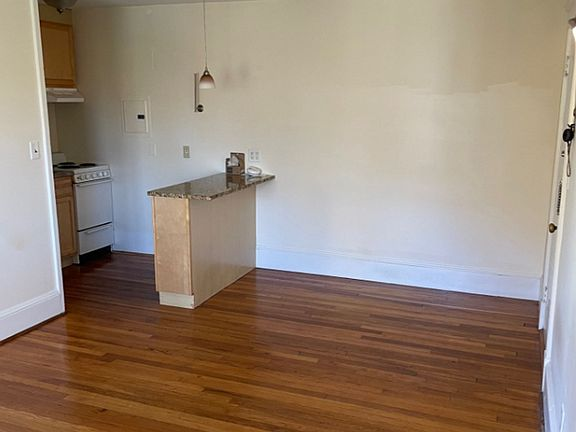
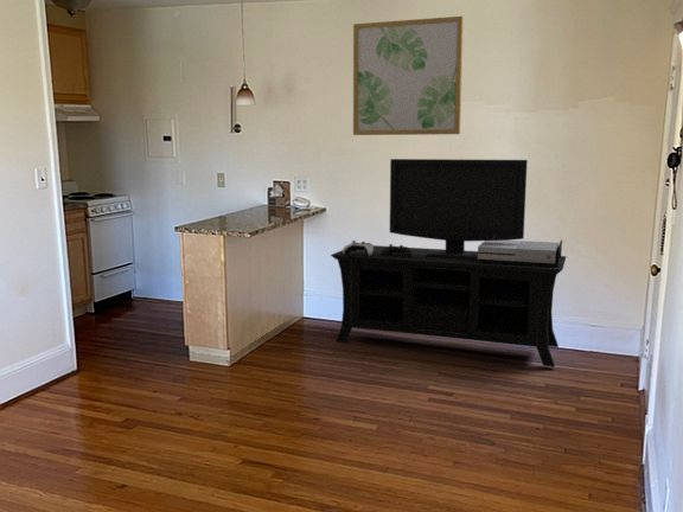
+ wall art (406, 78)
+ media console (447, 254)
